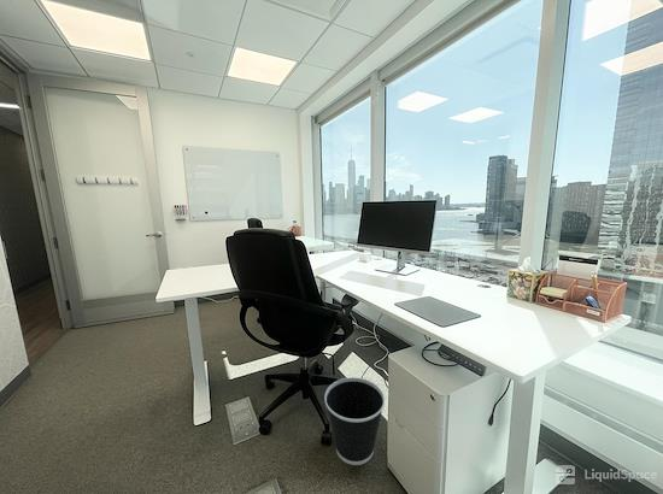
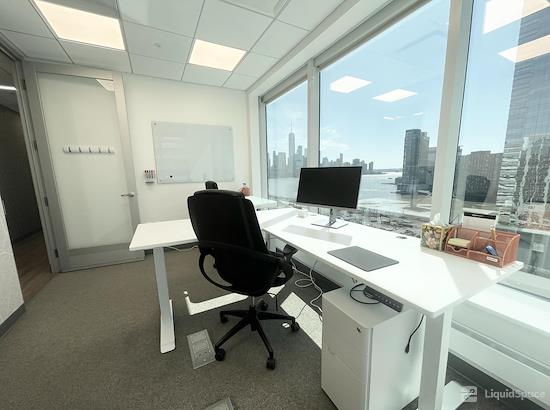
- wastebasket (354, 422)
